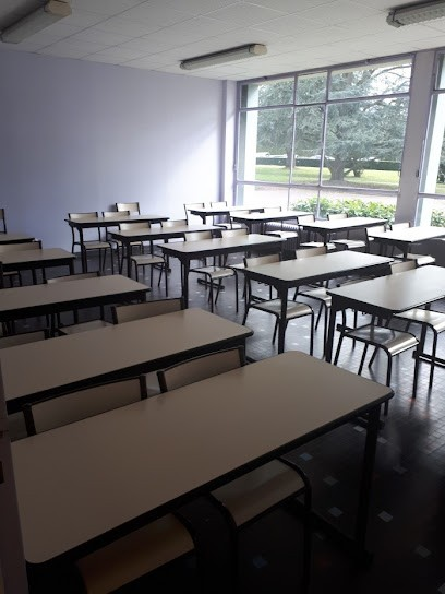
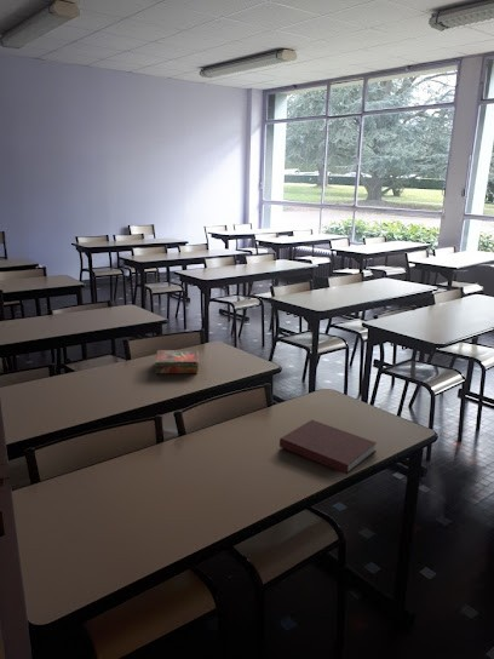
+ book (177, 361)
+ notebook (327, 445)
